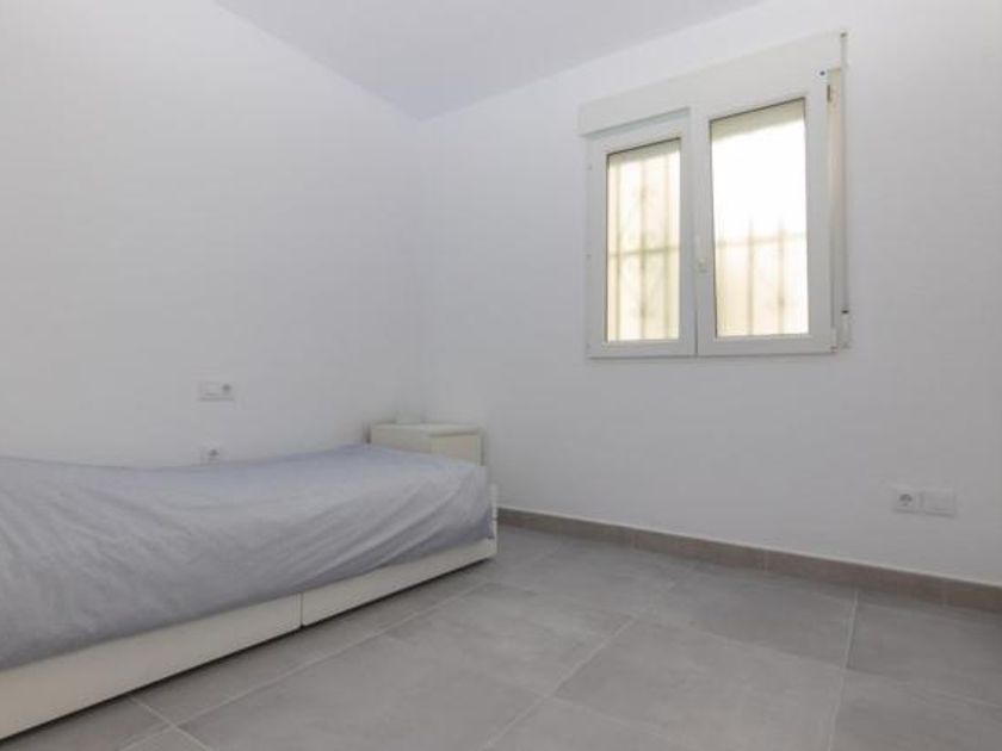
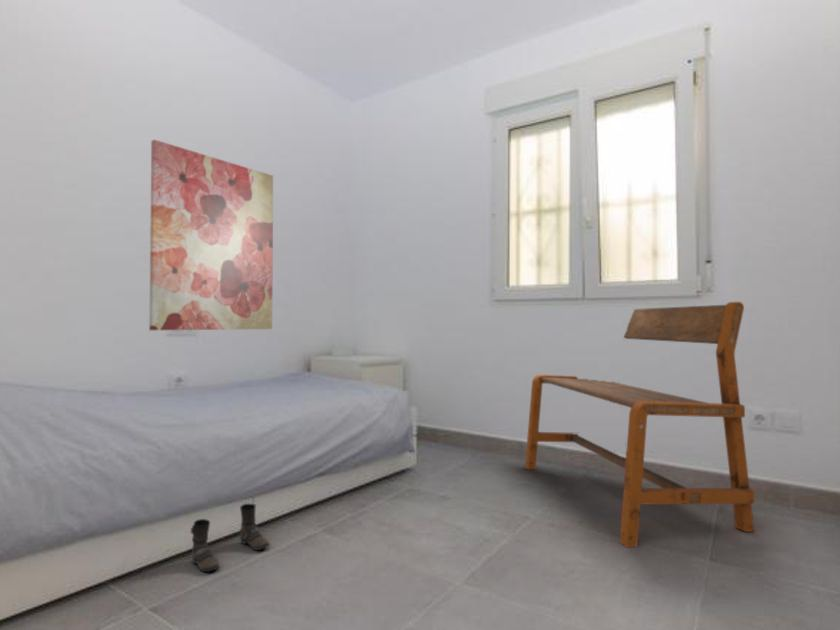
+ bench (617, 400)
+ wall art (218, 244)
+ boots (240, 535)
